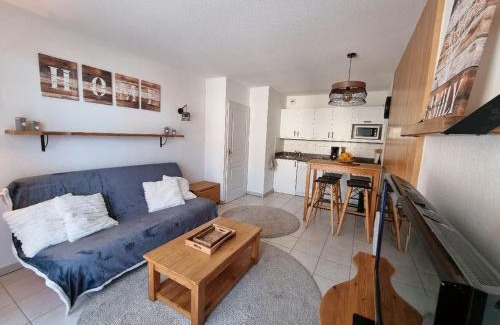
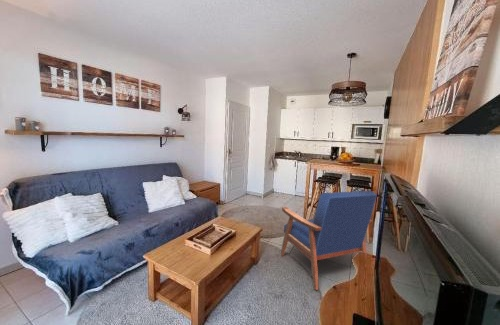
+ armchair (325, 226)
